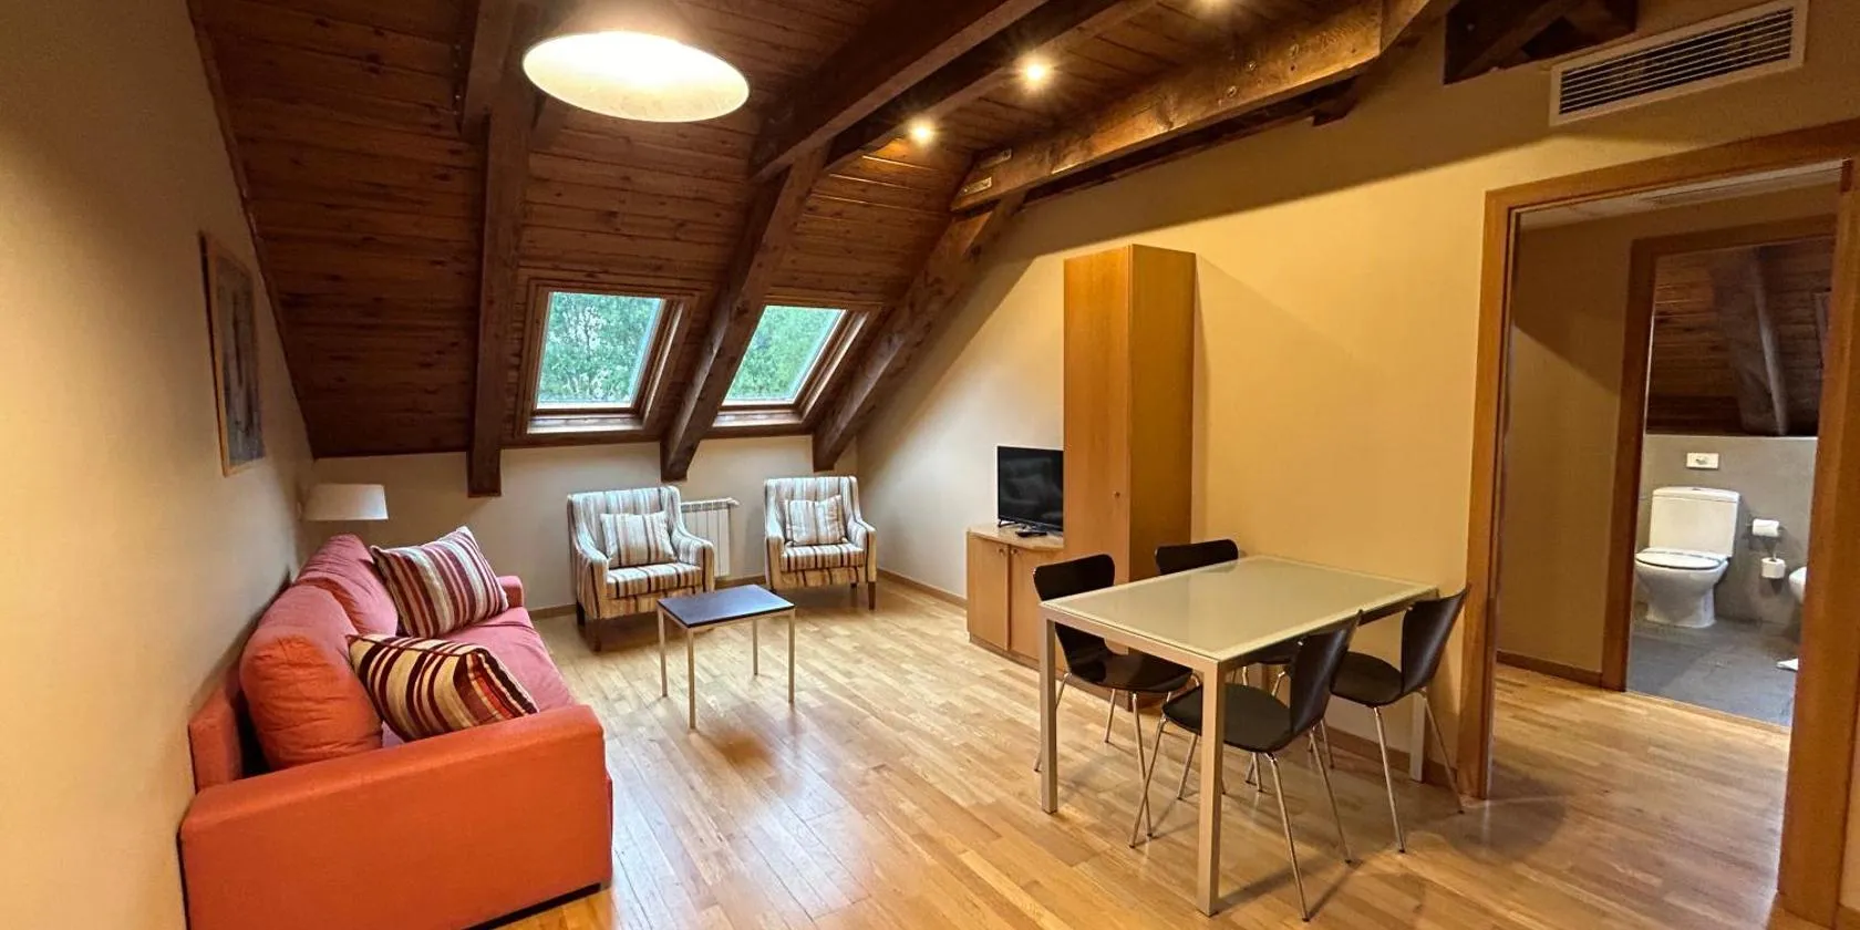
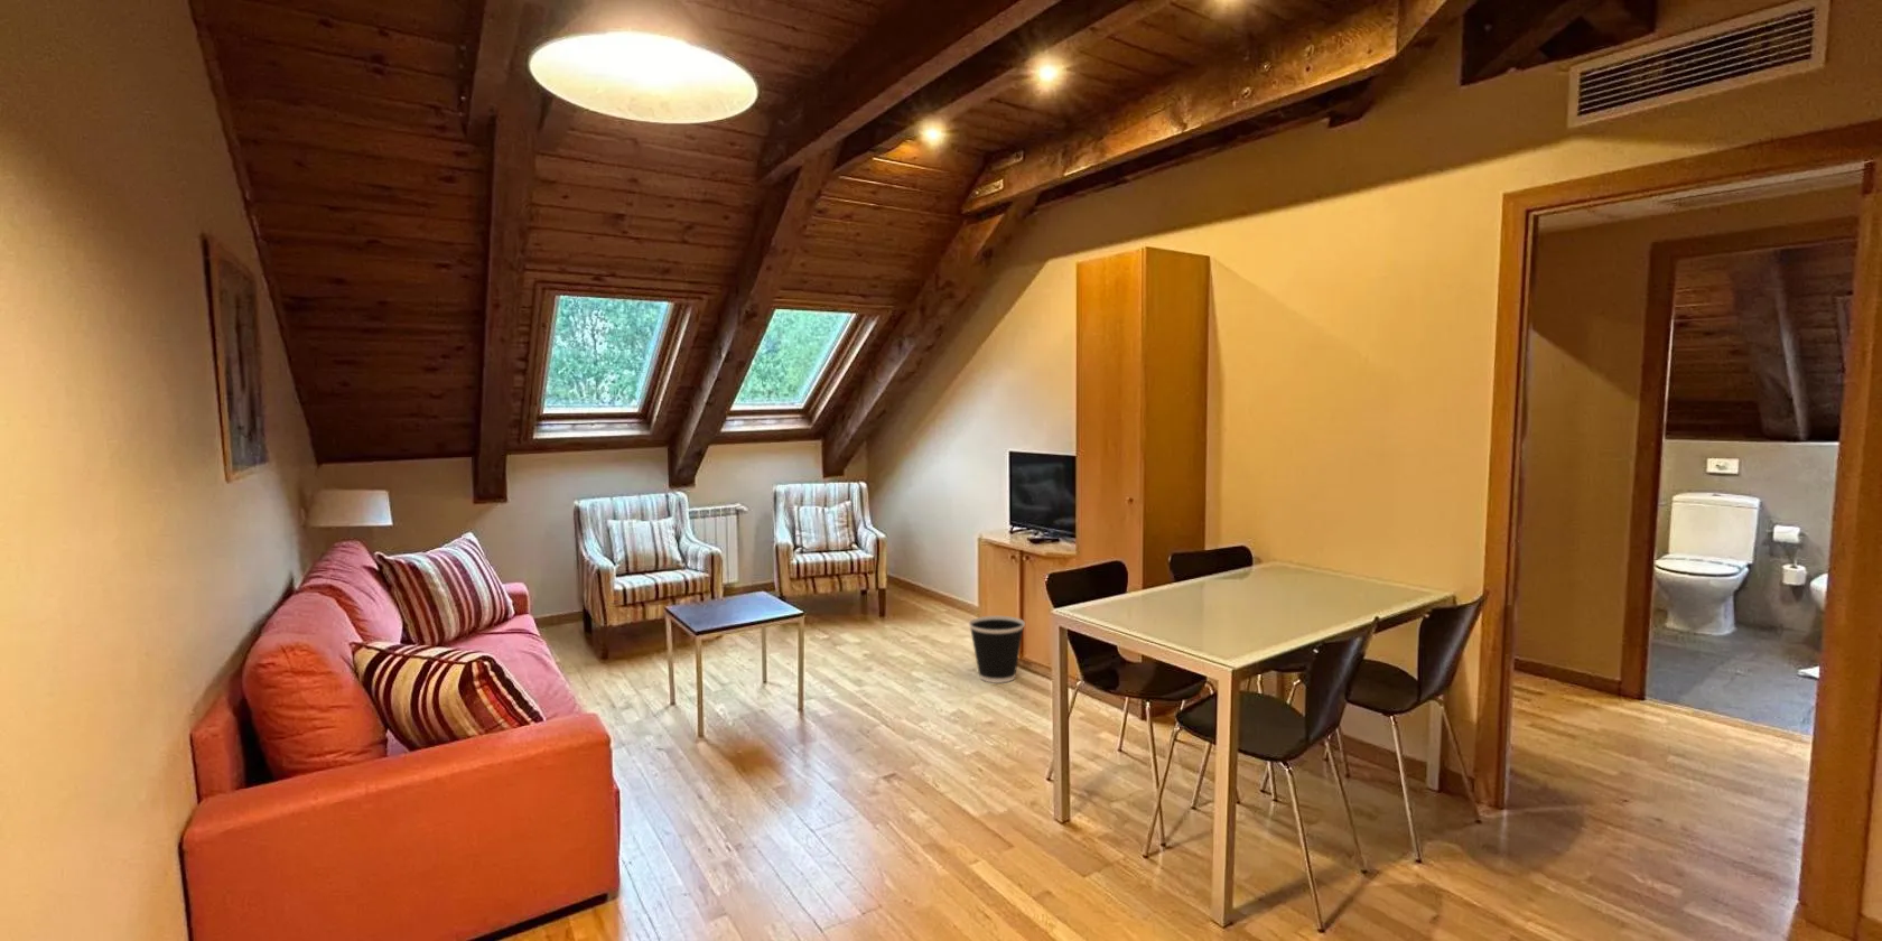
+ wastebasket (997, 649)
